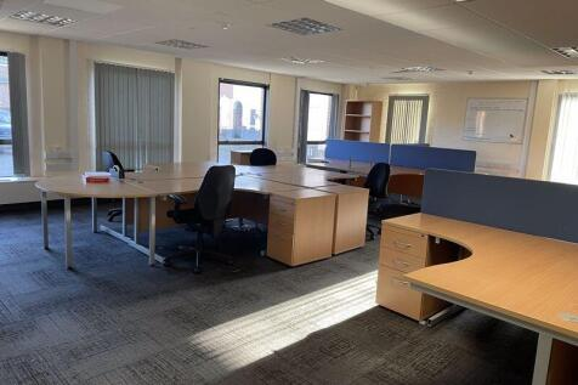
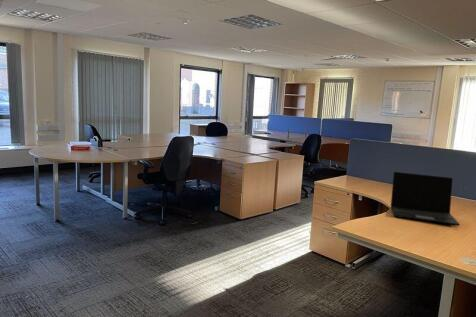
+ laptop (424, 196)
